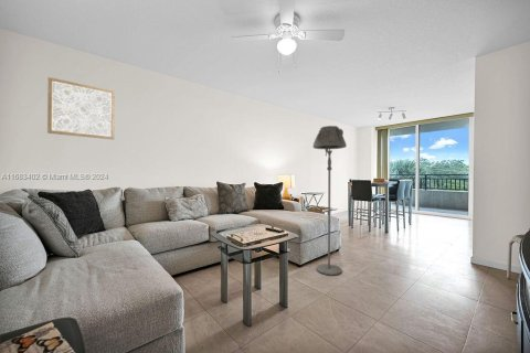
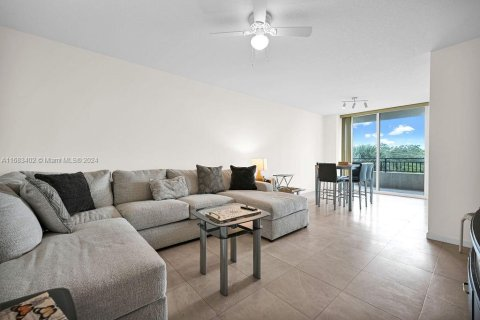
- floor lamp (329, 199)
- wall art (81, 110)
